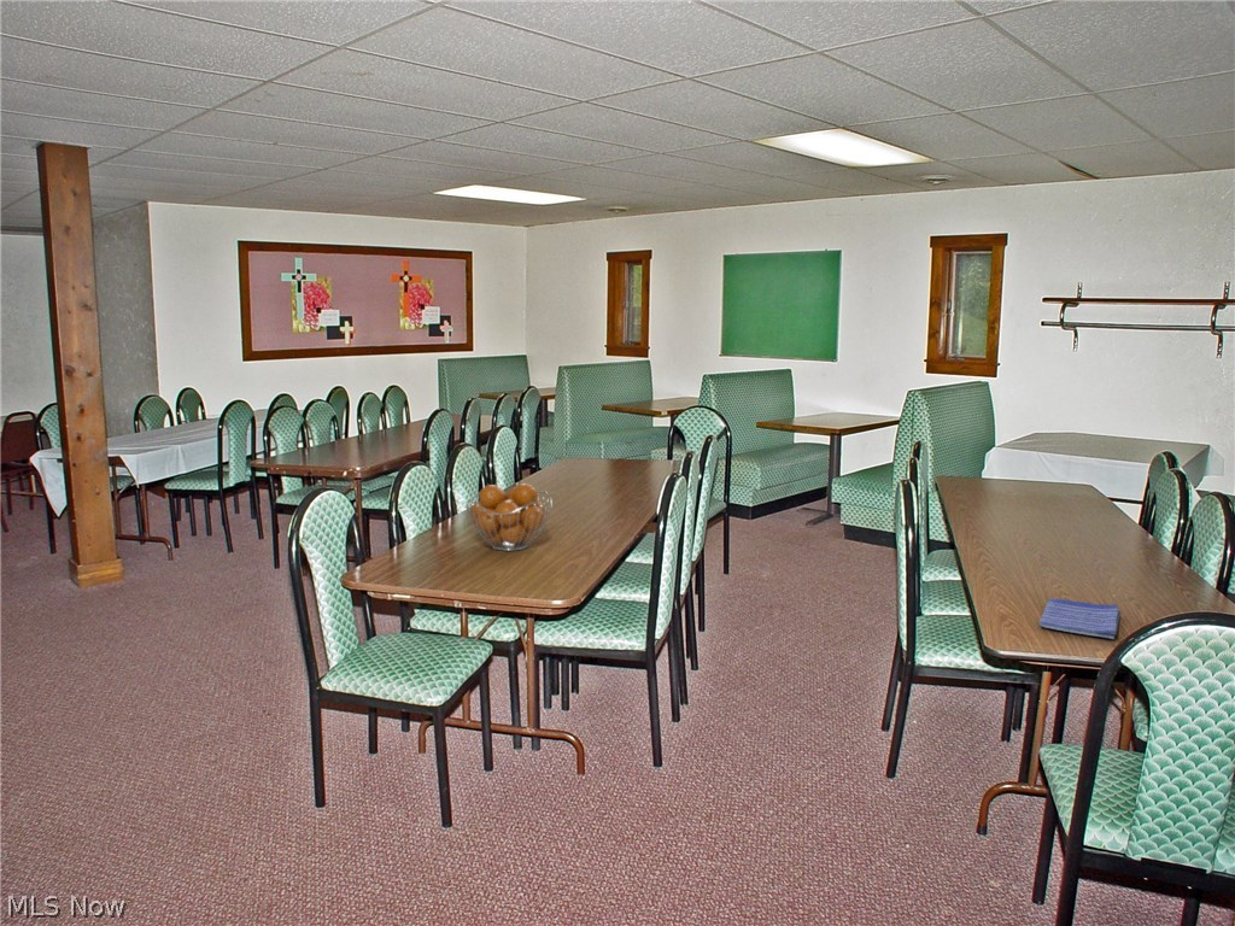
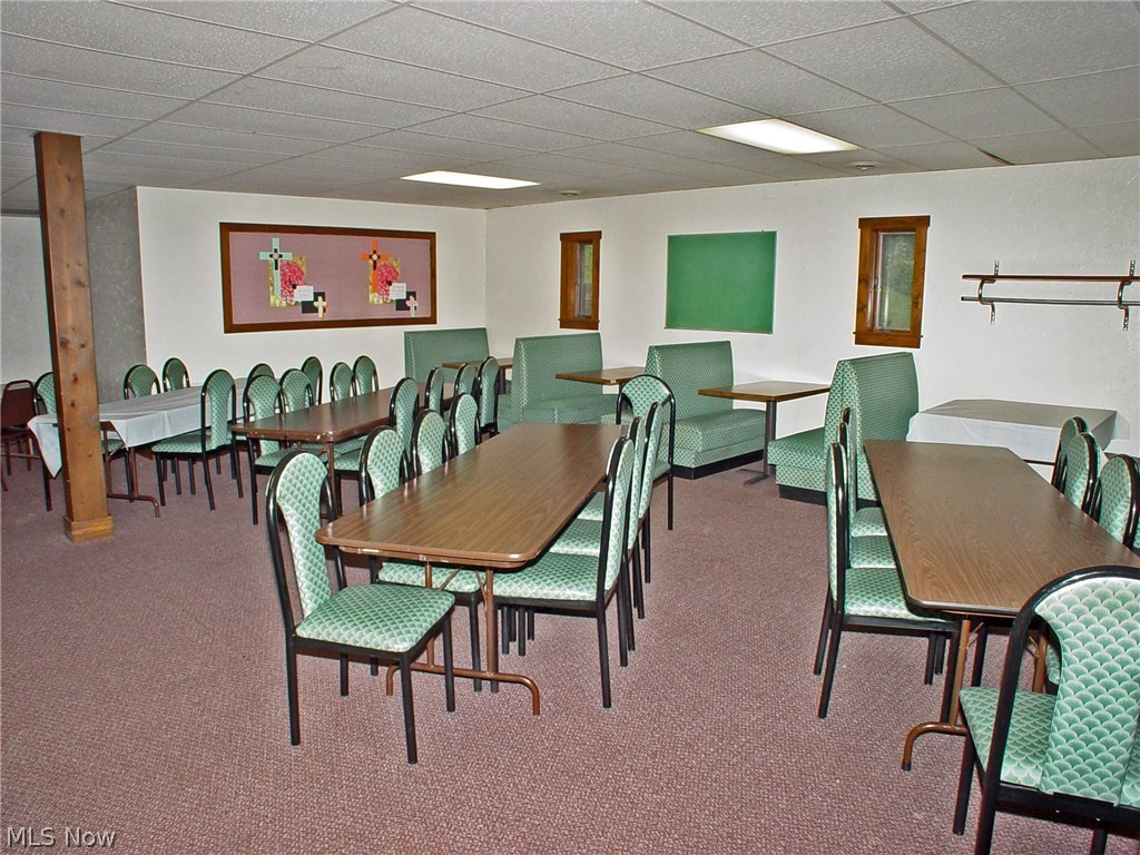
- dish towel (1079, 615)
- fruit basket (509, 515)
